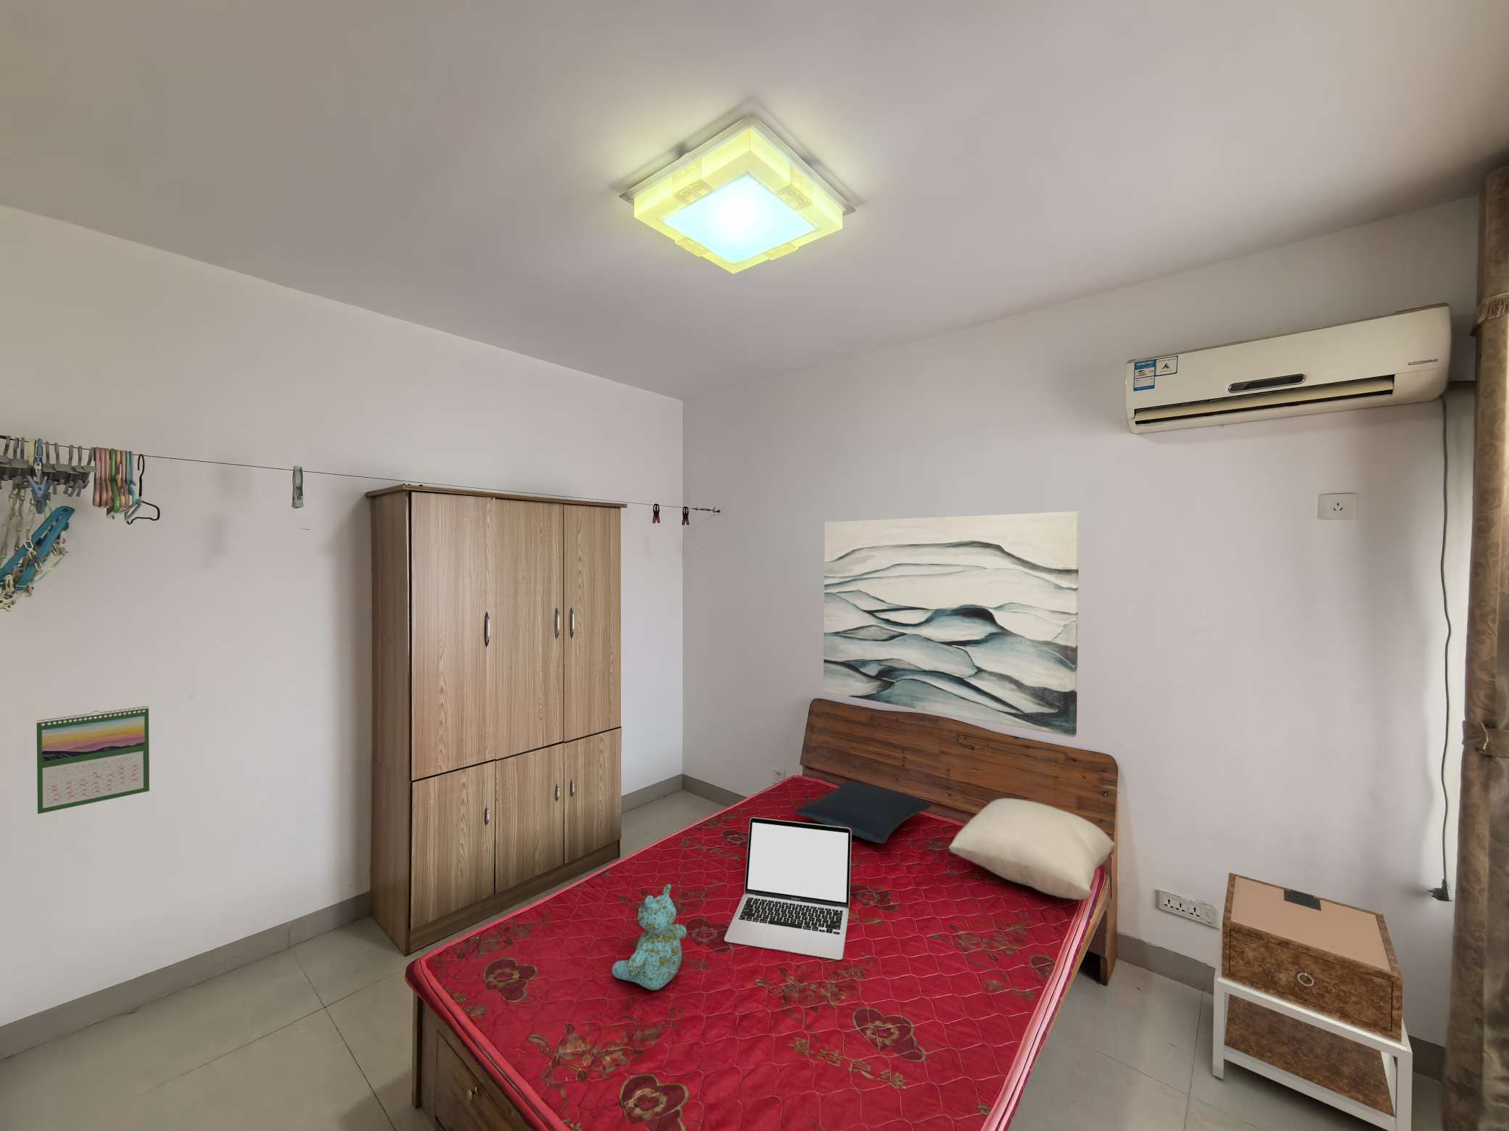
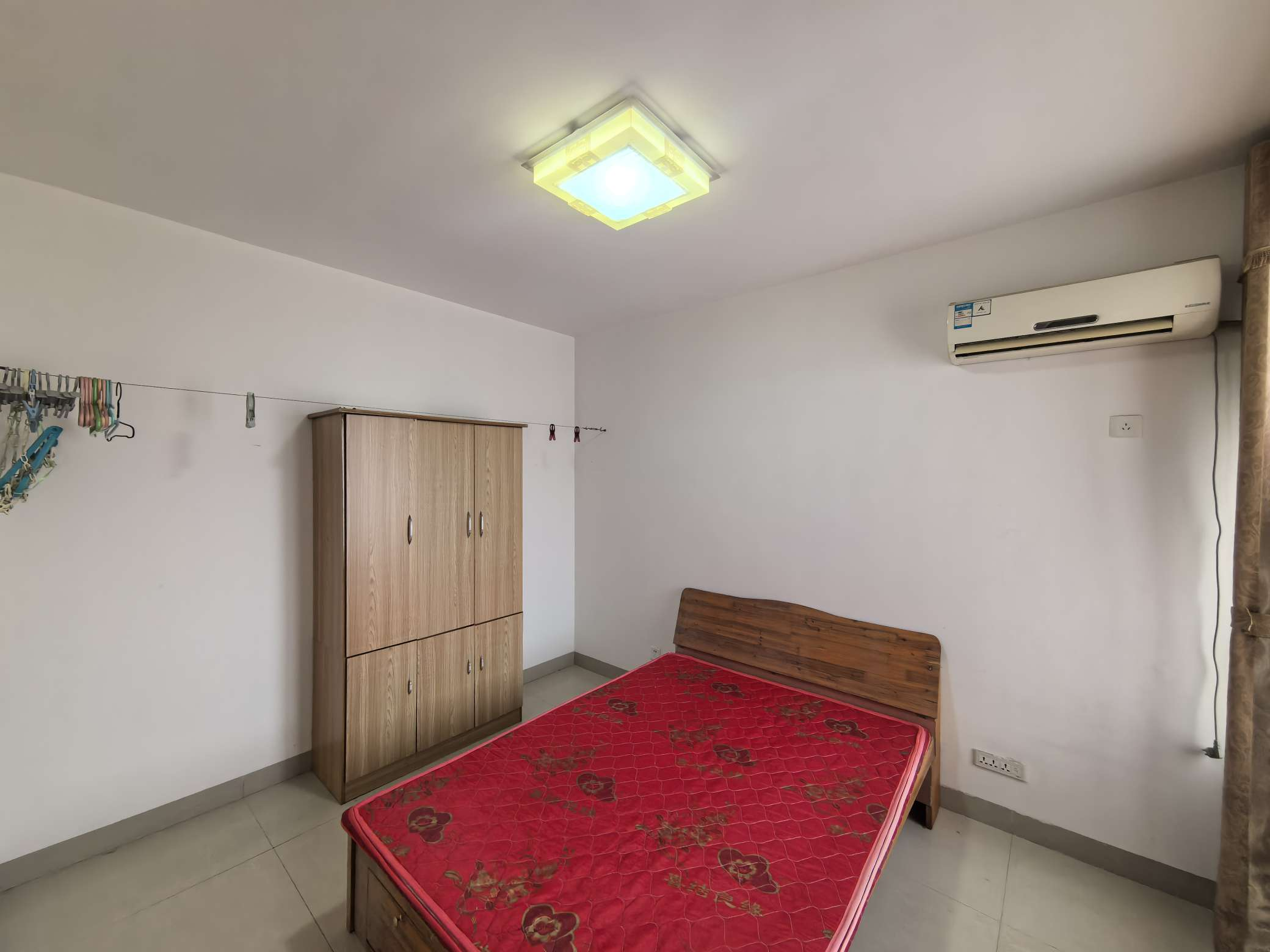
- stuffed bear (648, 931)
- laptop (791, 882)
- pillow (863, 808)
- calendar (95, 756)
- nightstand (1302, 990)
- pillow (1033, 842)
- wall art (933, 614)
